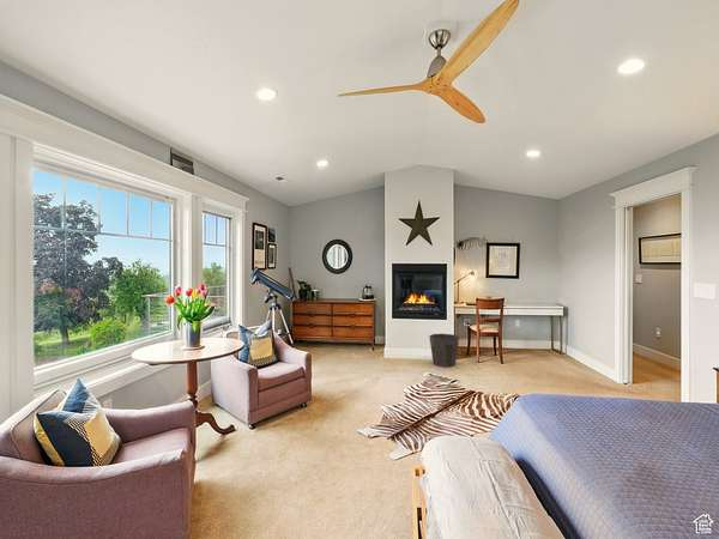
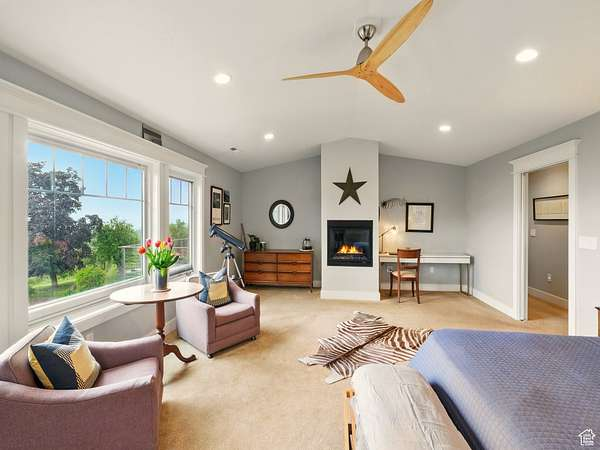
- waste bin (443, 350)
